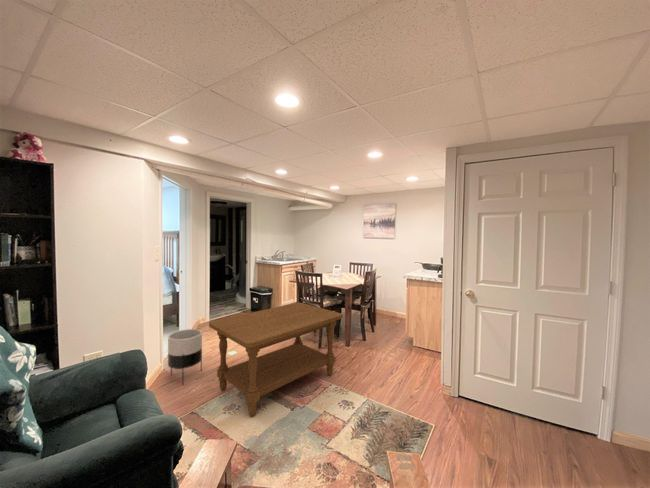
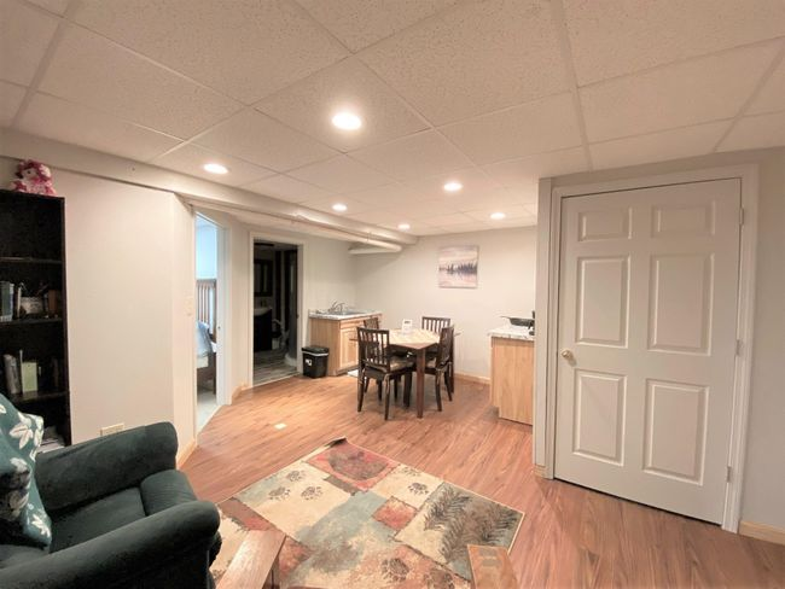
- planter (185, 355)
- coffee table (279, 350)
